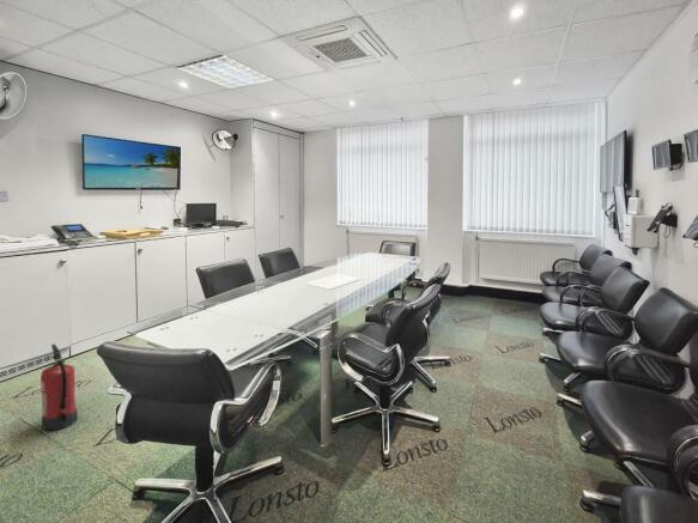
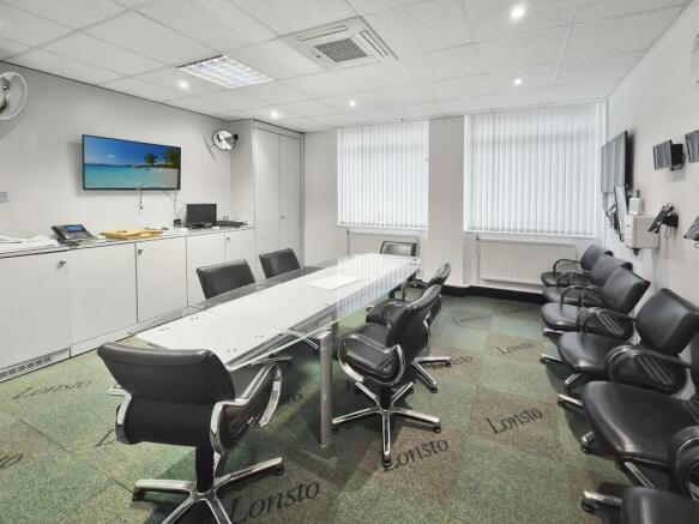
- fire extinguisher (60, 385)
